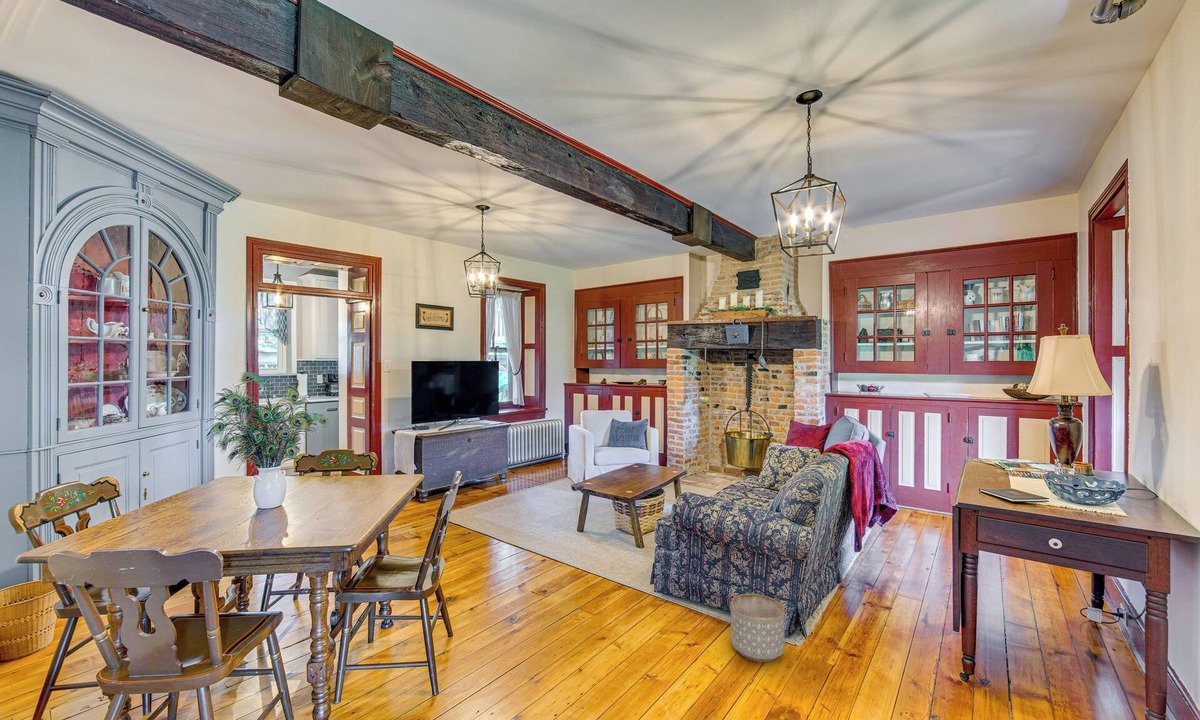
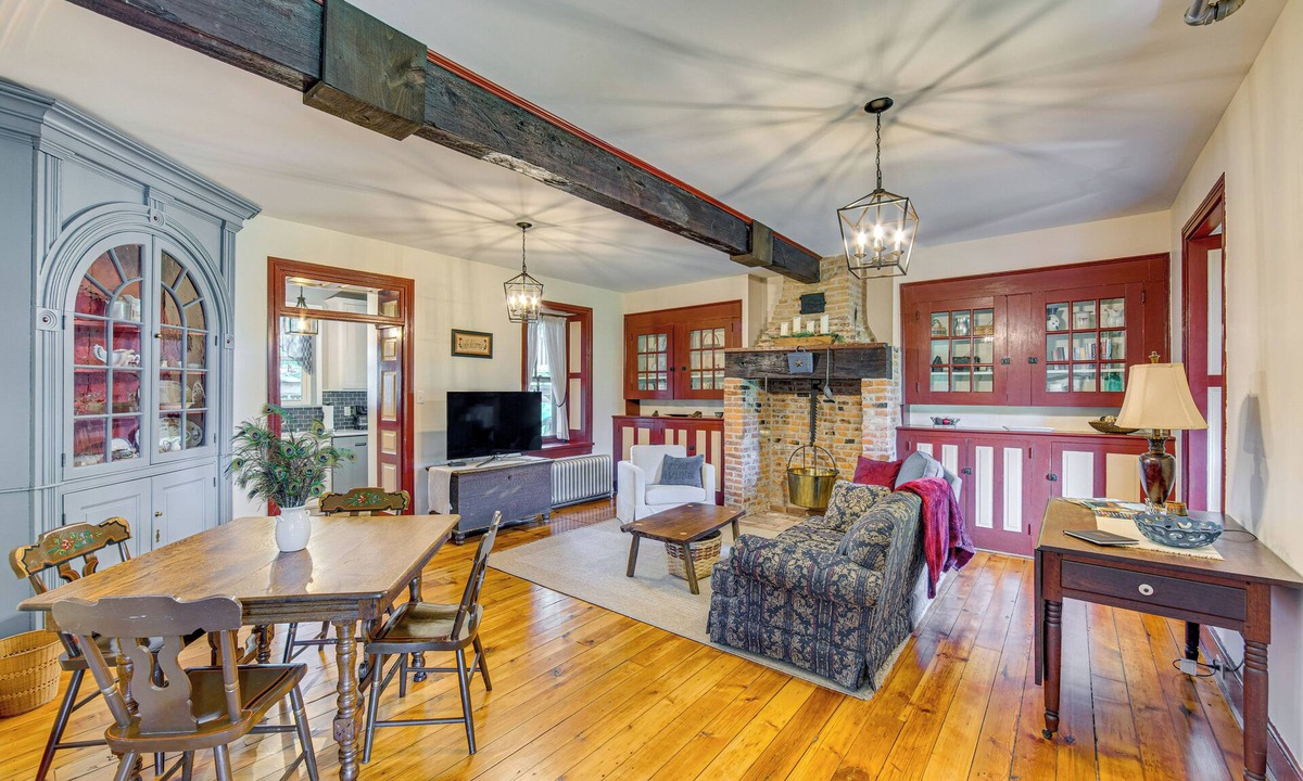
- planter (757, 627)
